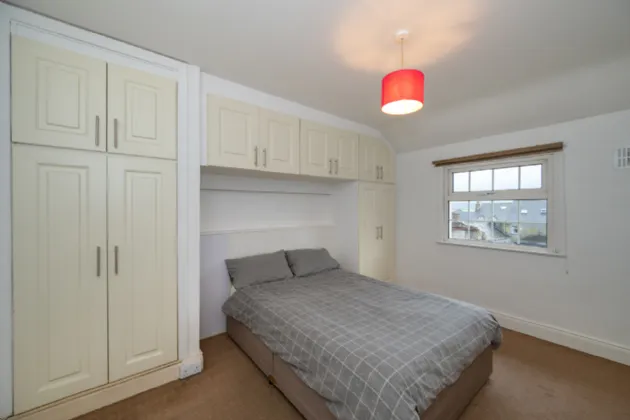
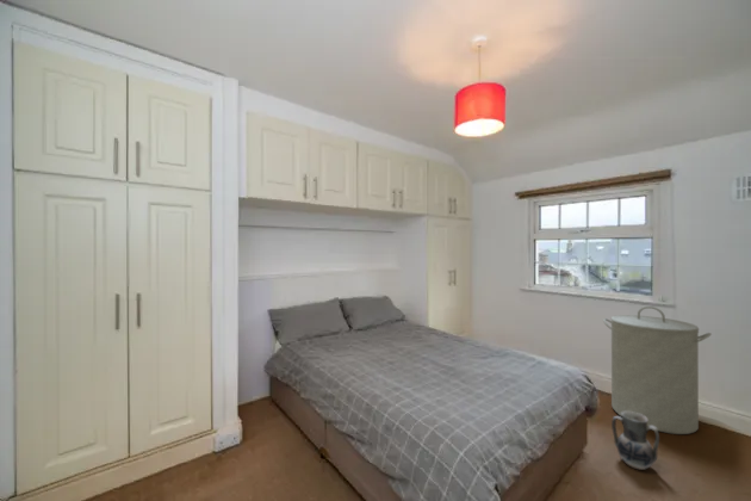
+ ceramic jug (634, 439)
+ laundry hamper (652, 360)
